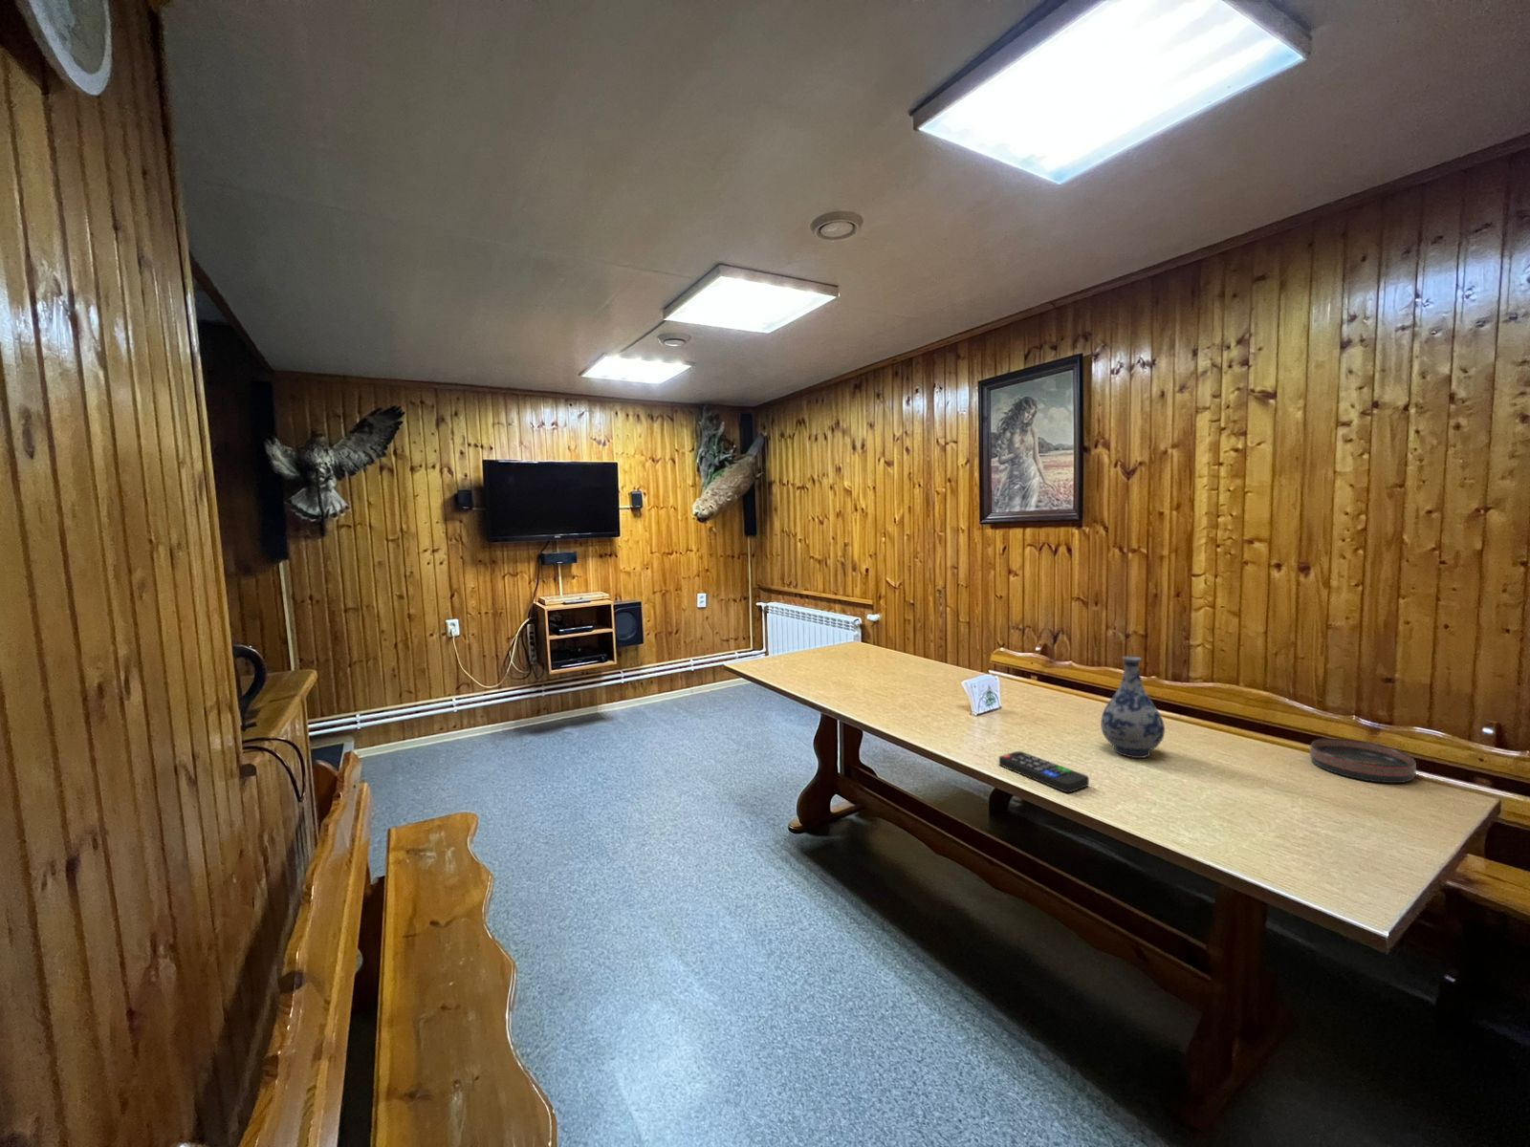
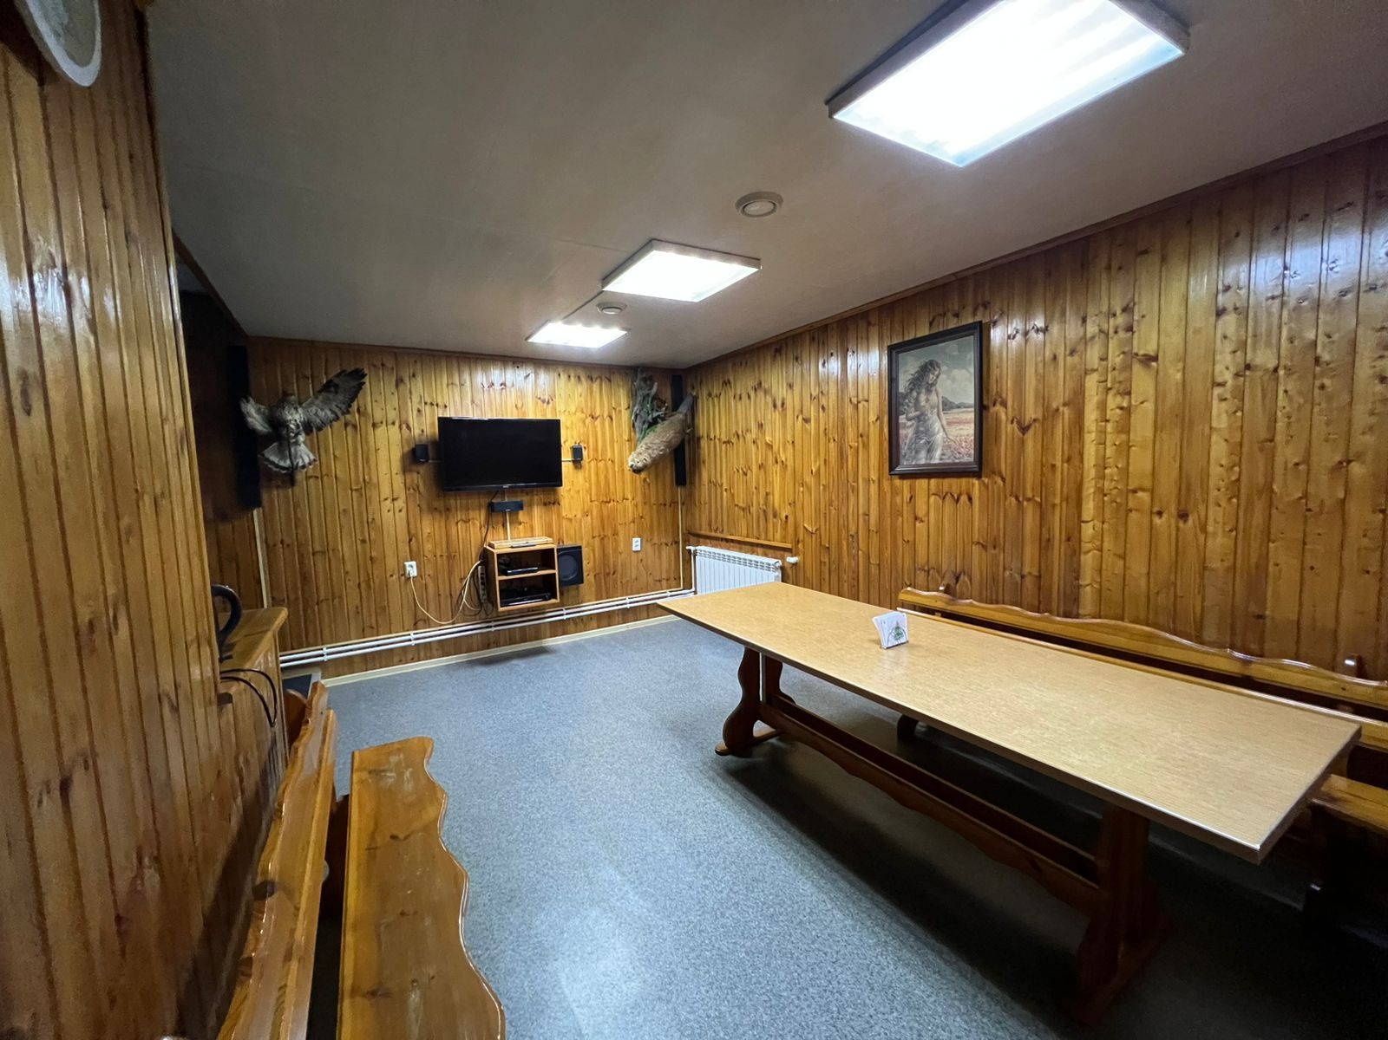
- remote control (1041, 770)
- vase (1131, 705)
- ashtray (1360, 760)
